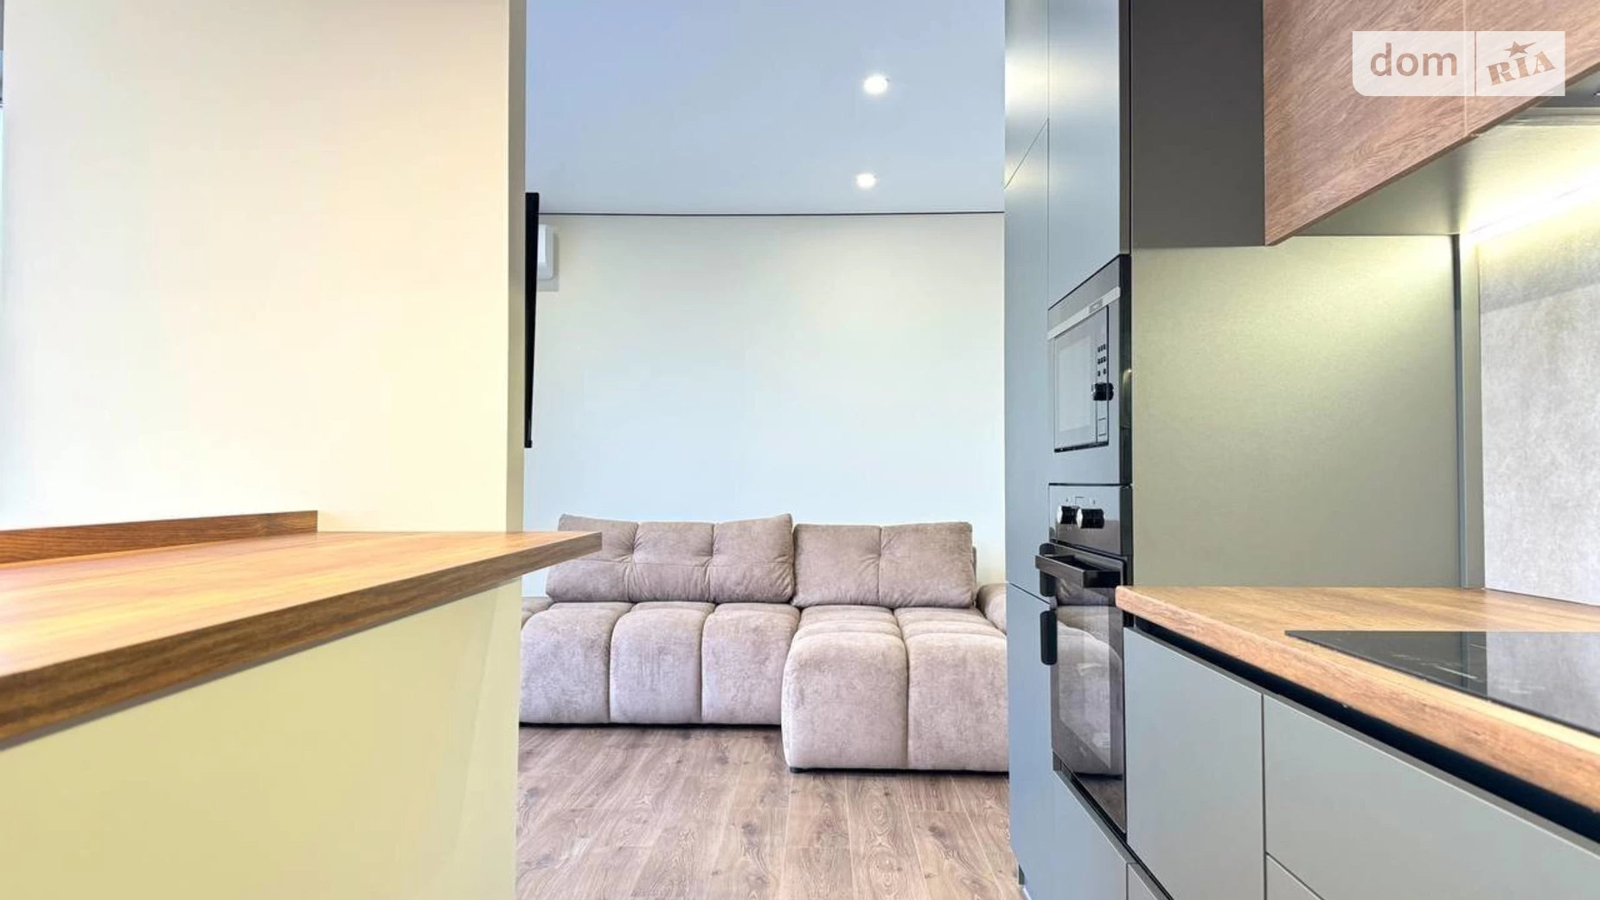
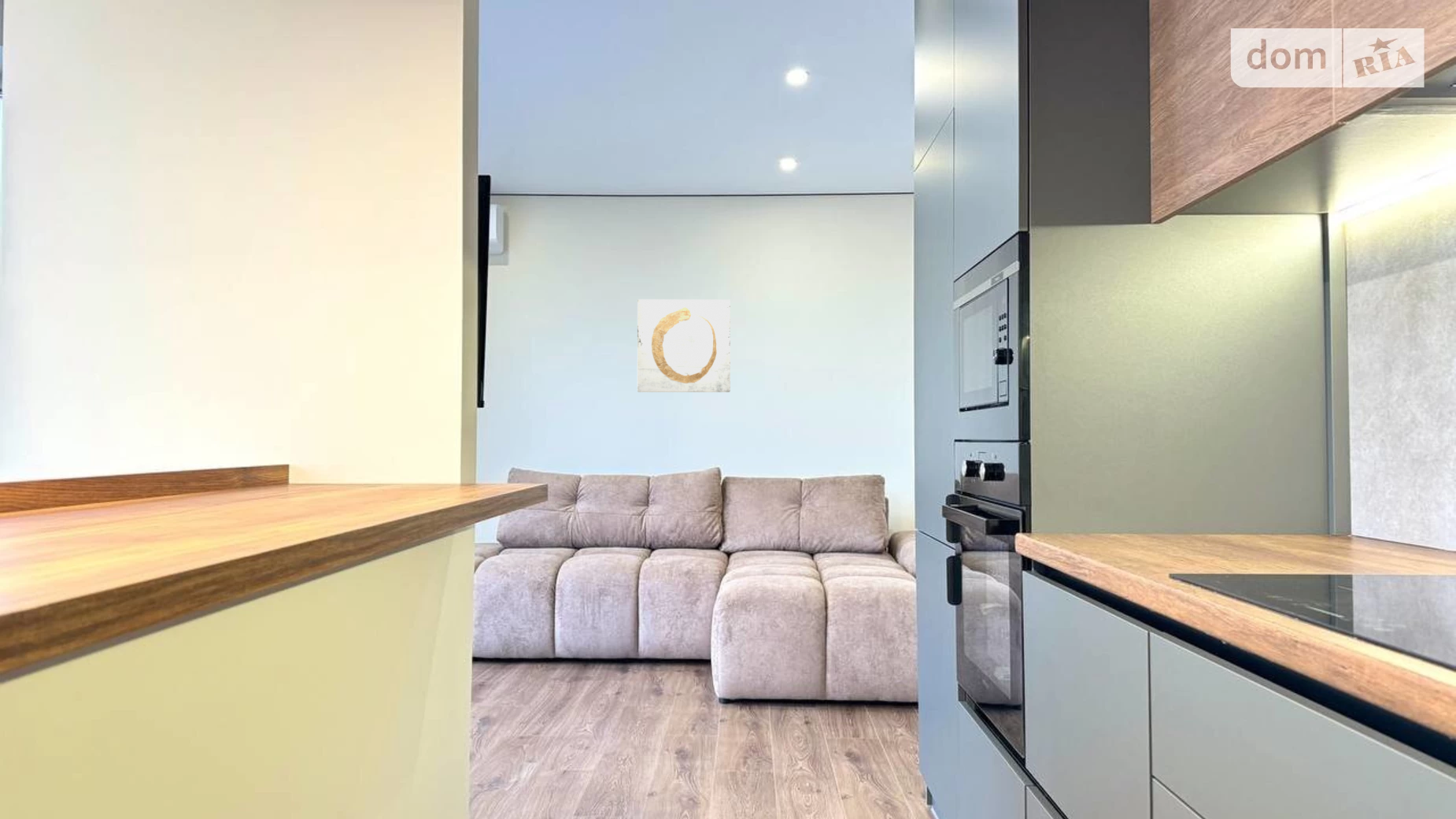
+ wall art (684, 346)
